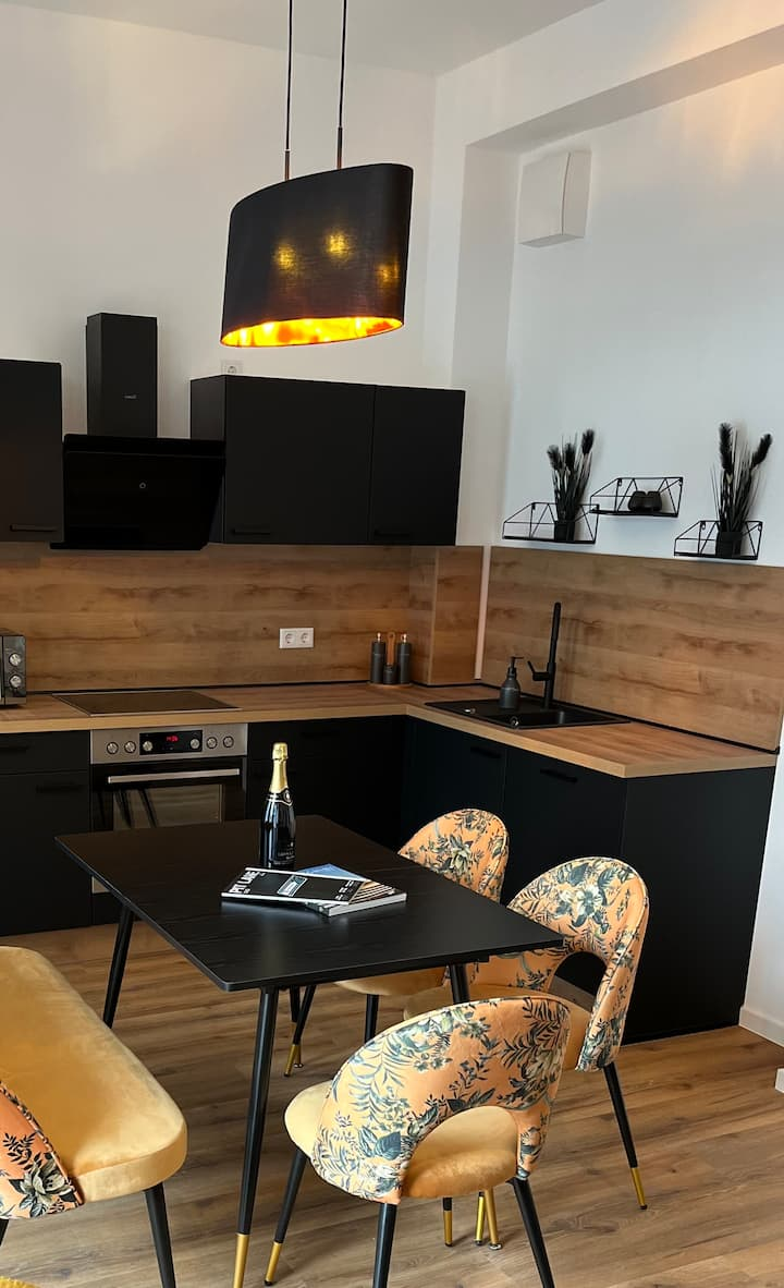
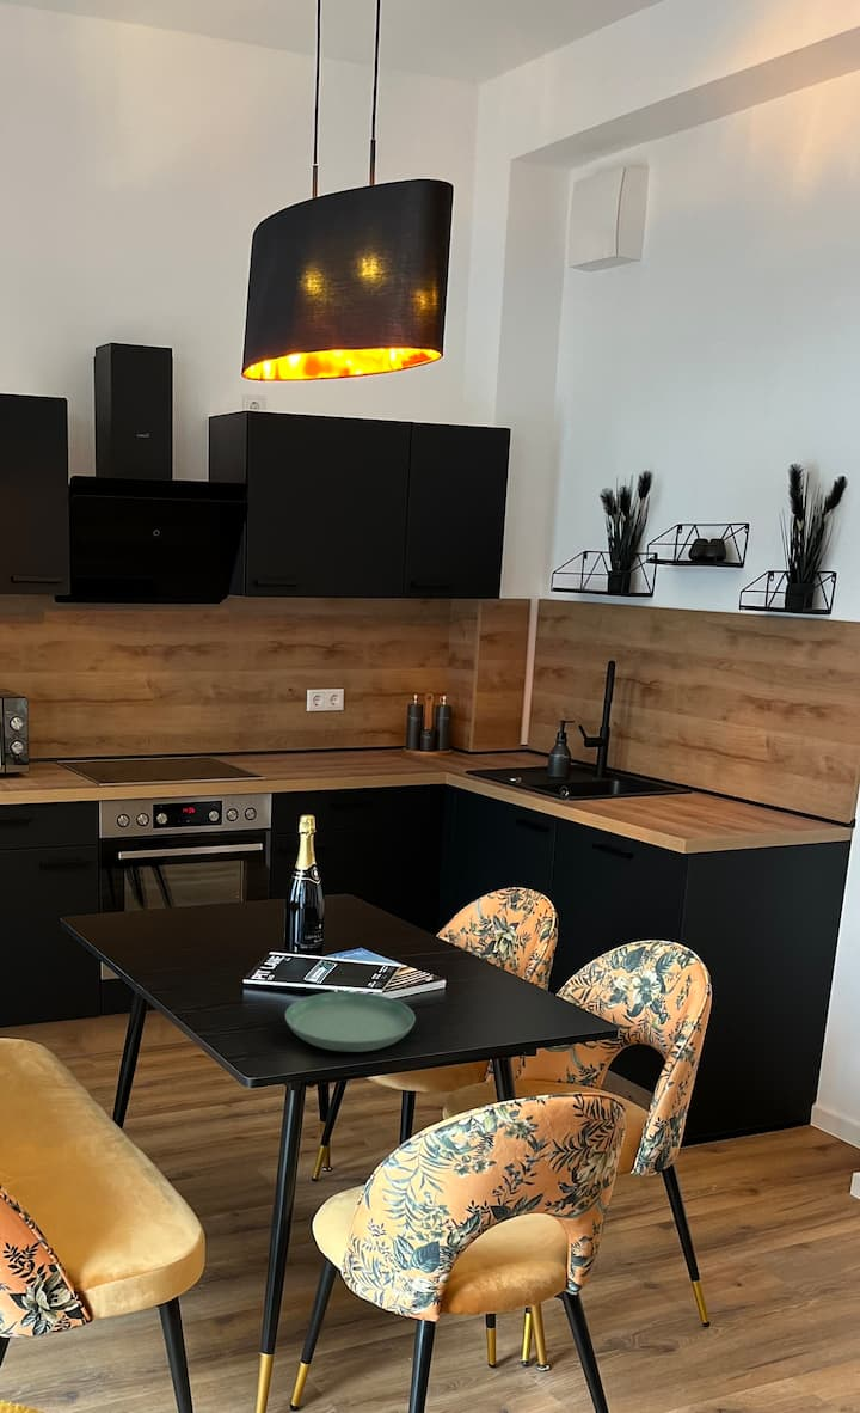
+ saucer (350, 1022)
